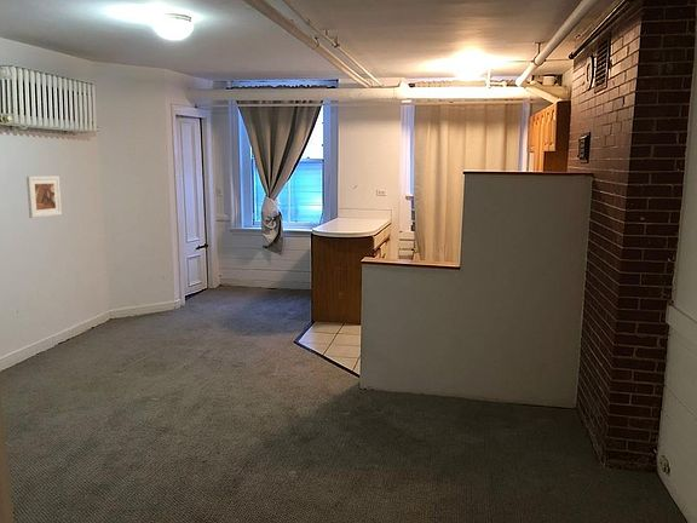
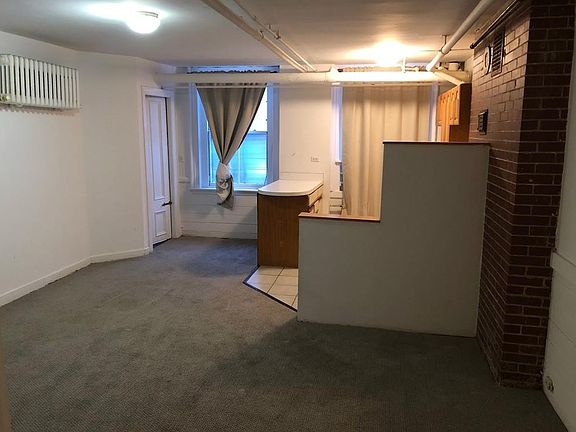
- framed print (45, 196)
